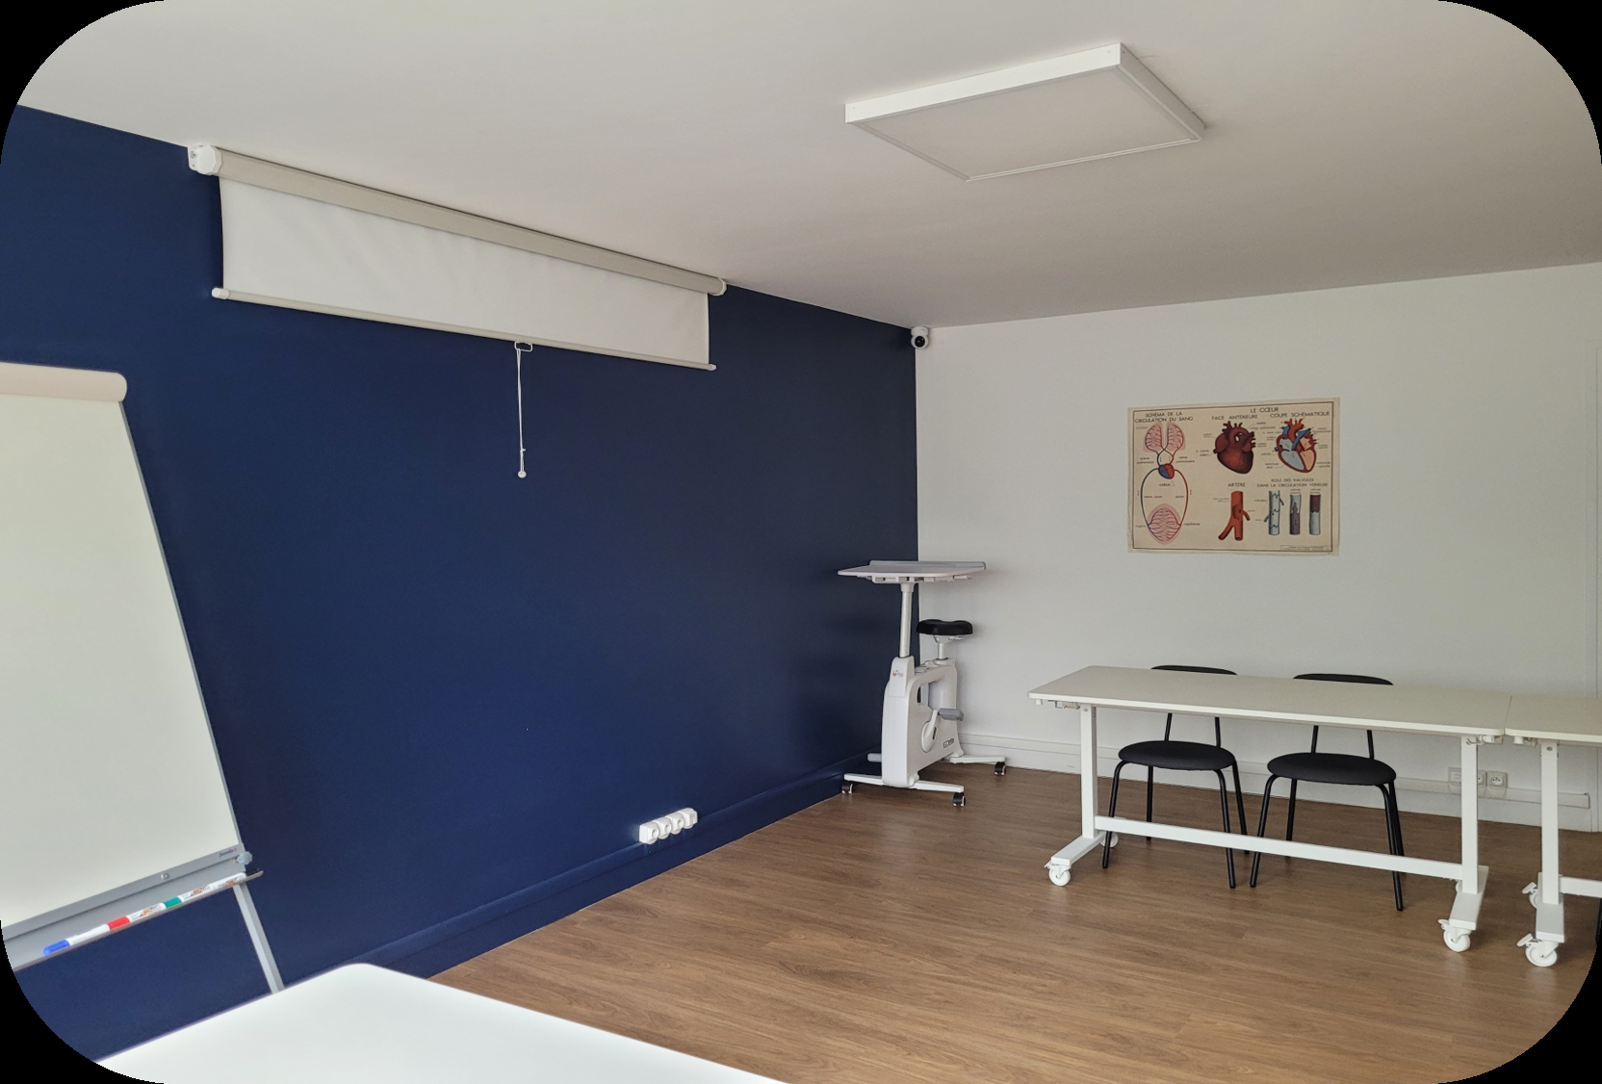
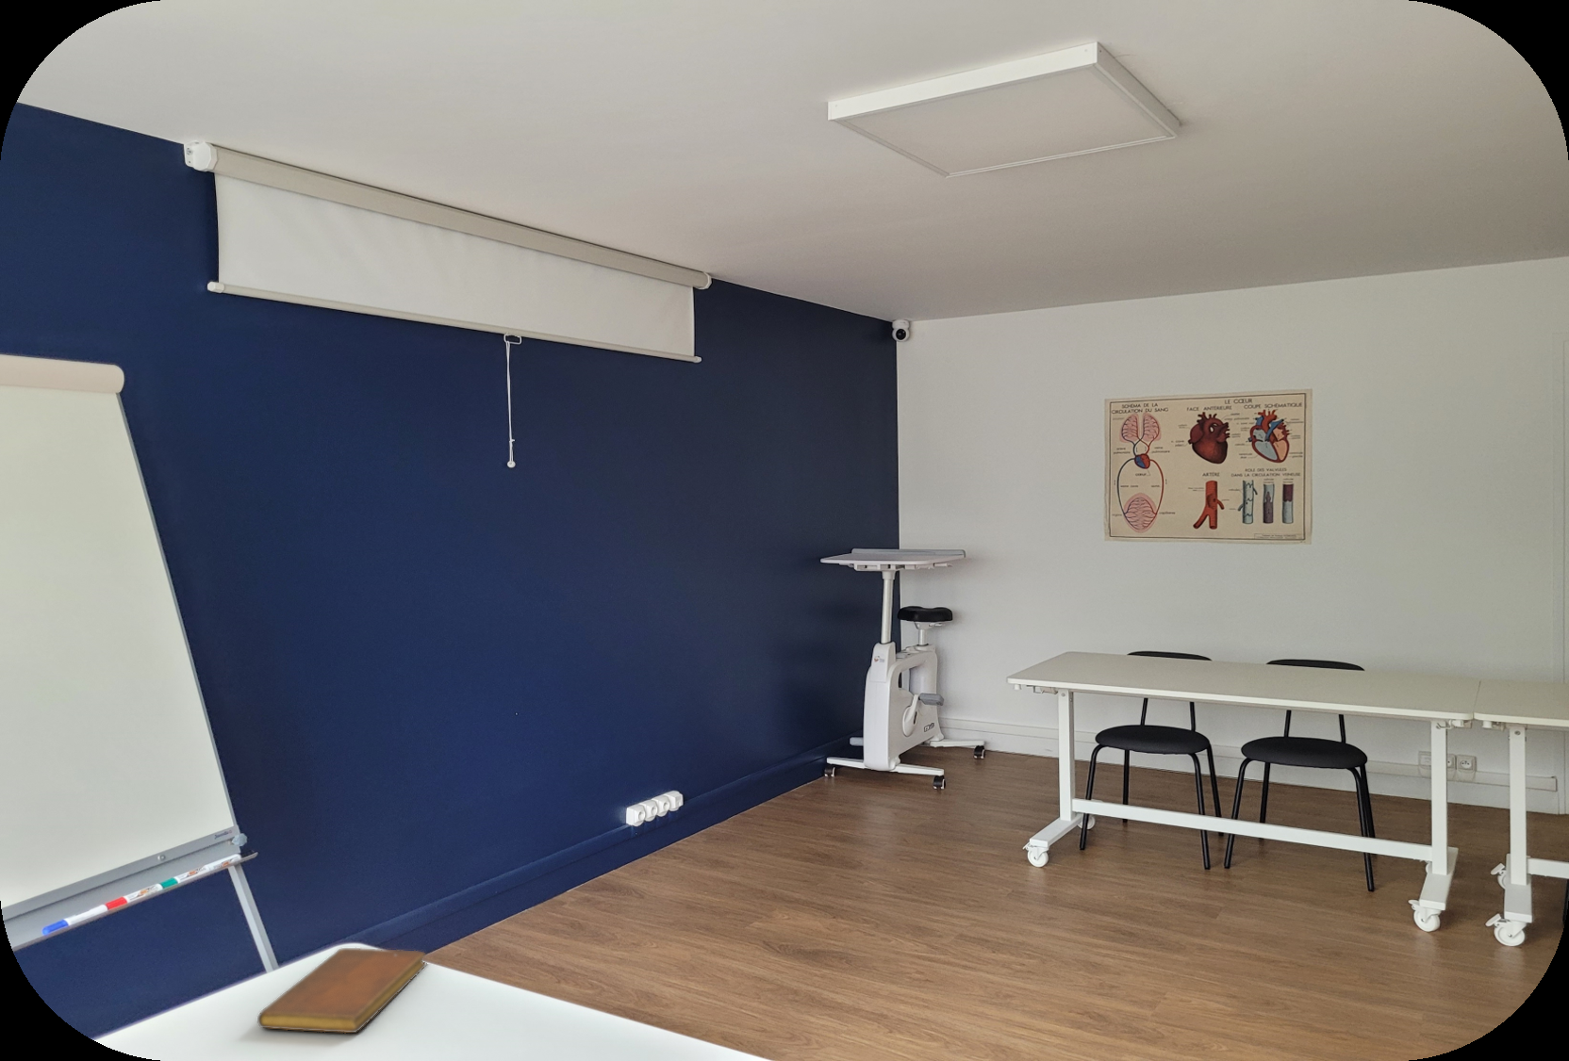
+ notebook (347, 986)
